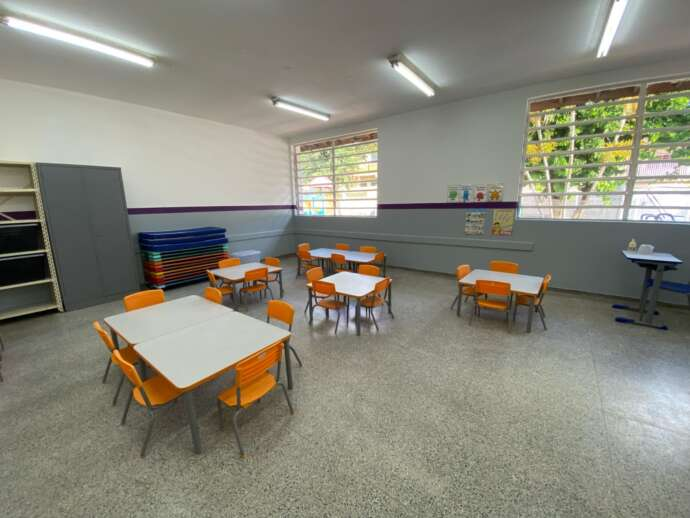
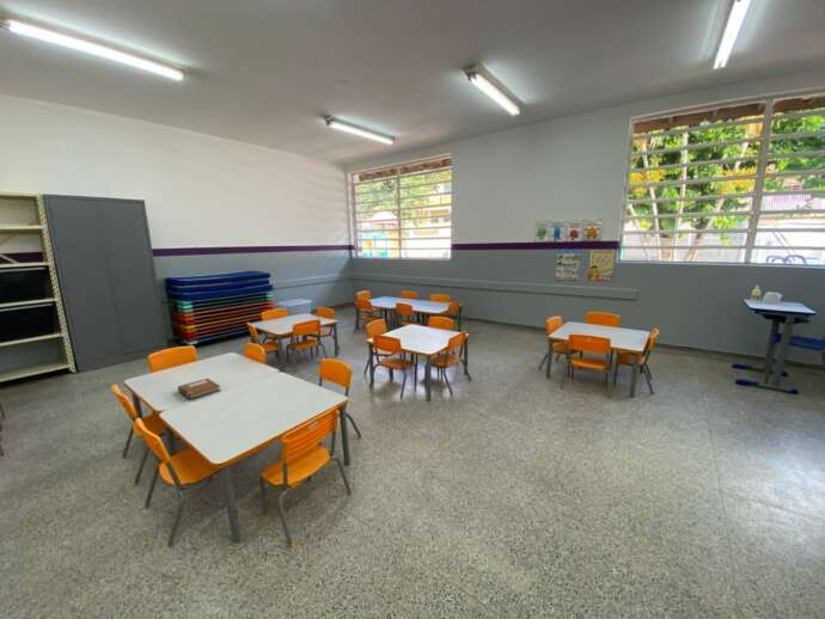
+ notebook (198, 387)
